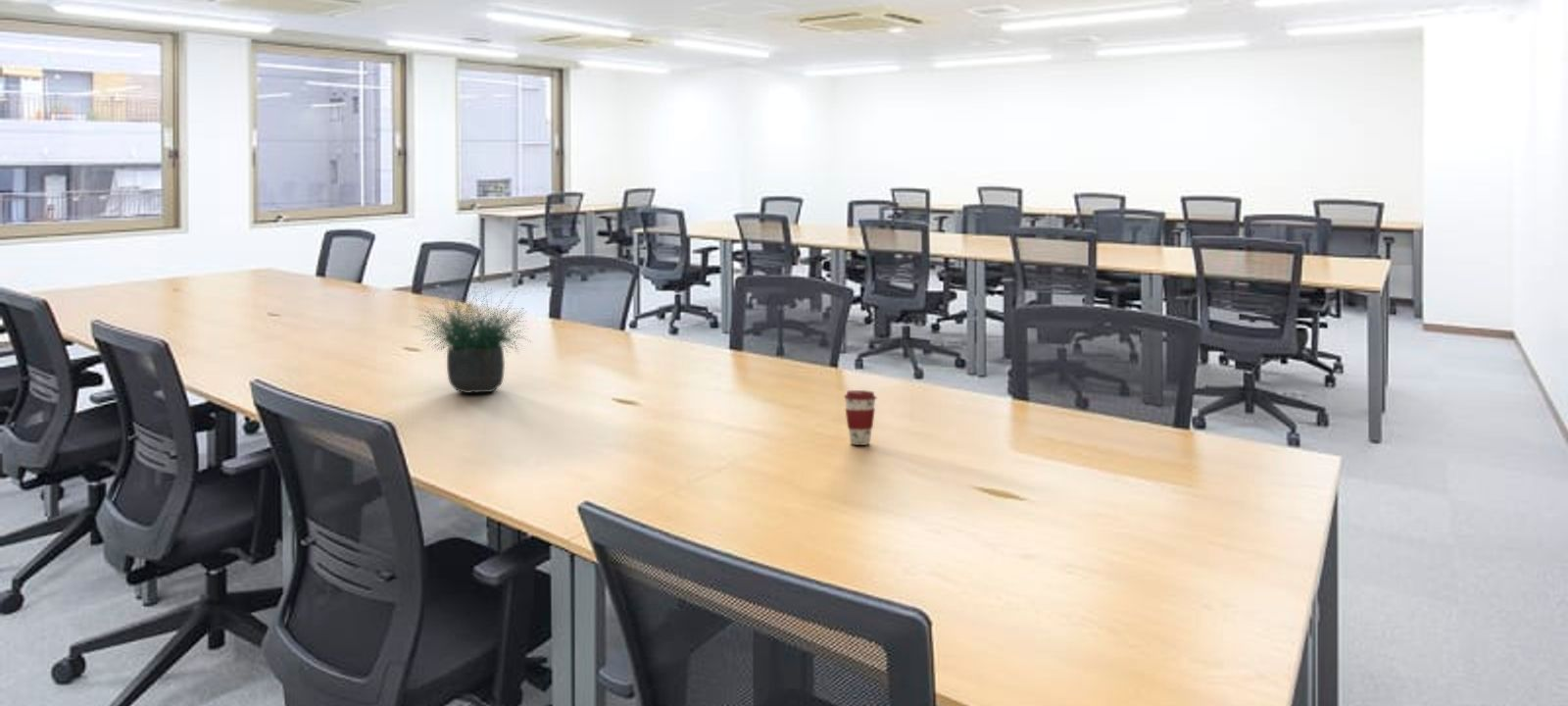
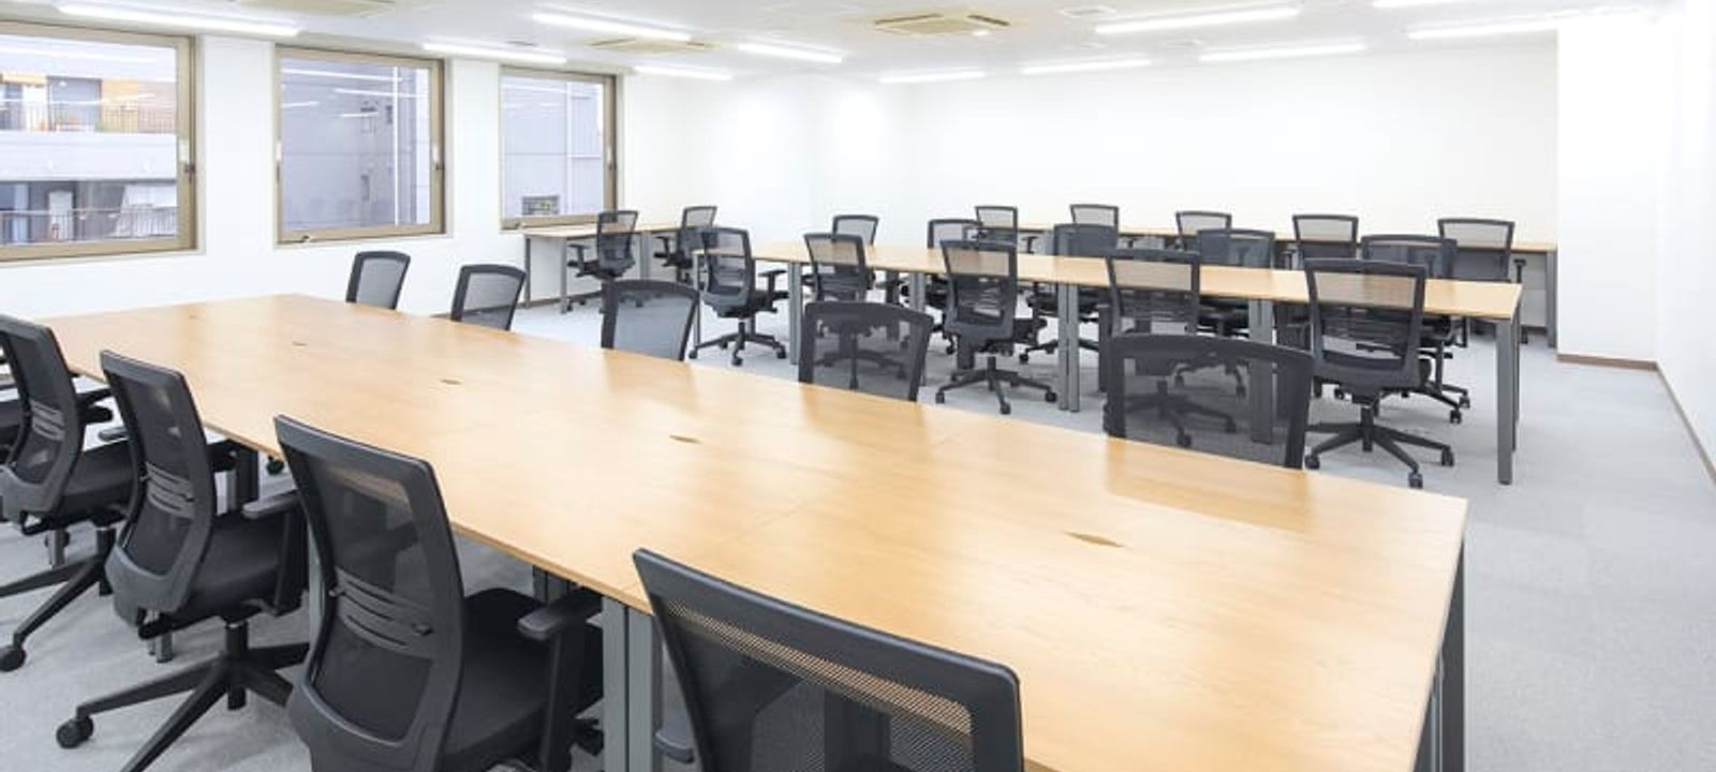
- potted plant (475, 328)
- coffee cup (859, 417)
